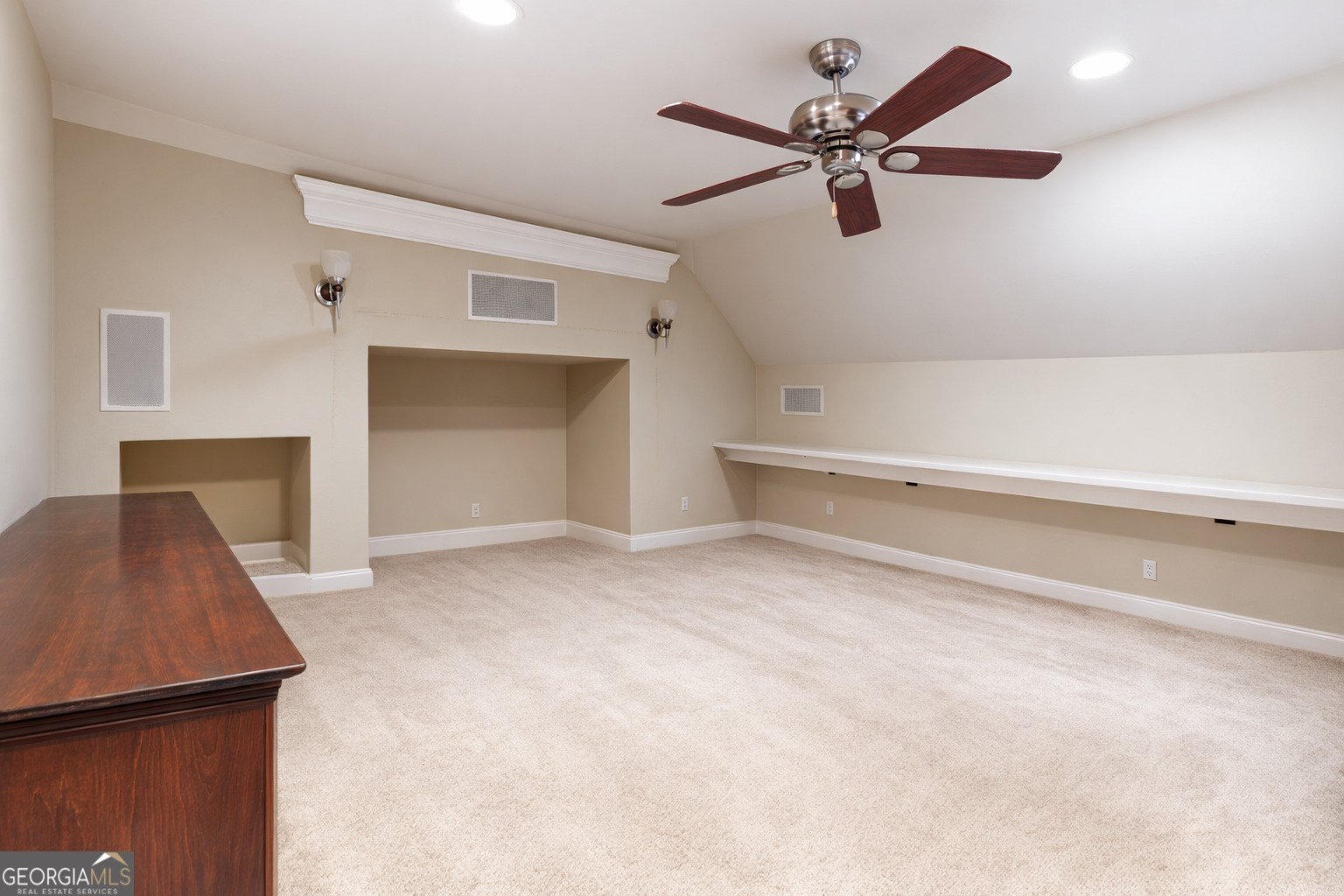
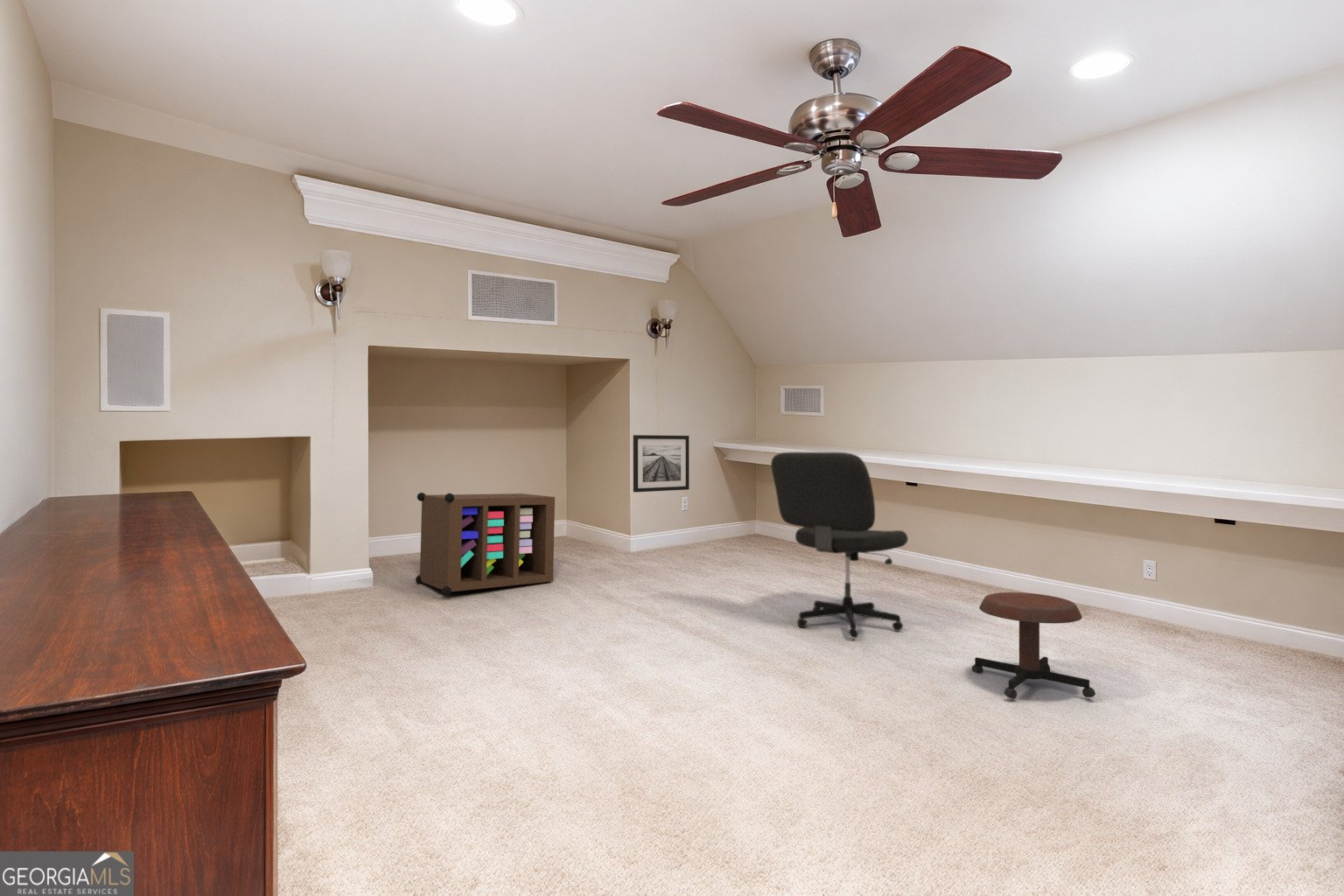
+ wall art (662, 463)
+ stool (1030, 642)
+ office chair (847, 539)
+ storage cabinet (485, 536)
